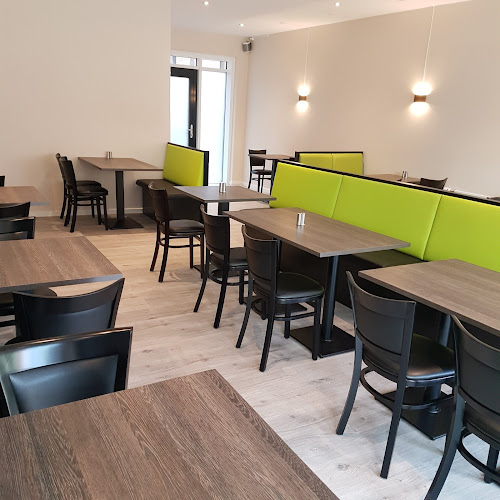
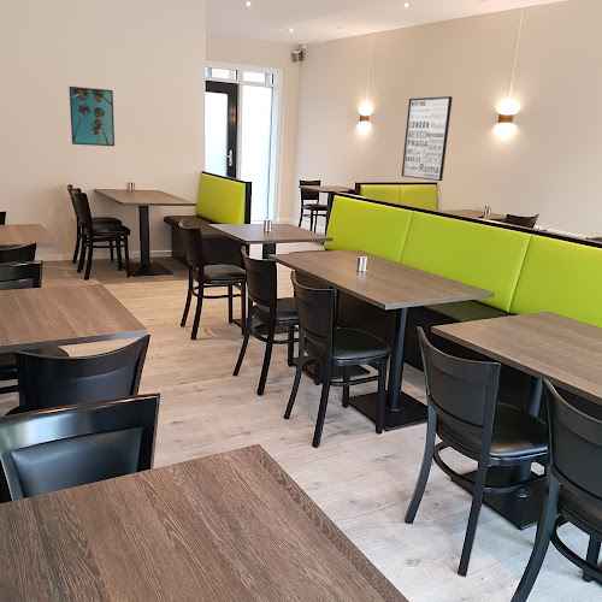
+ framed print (92, 117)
+ wall art (425, 138)
